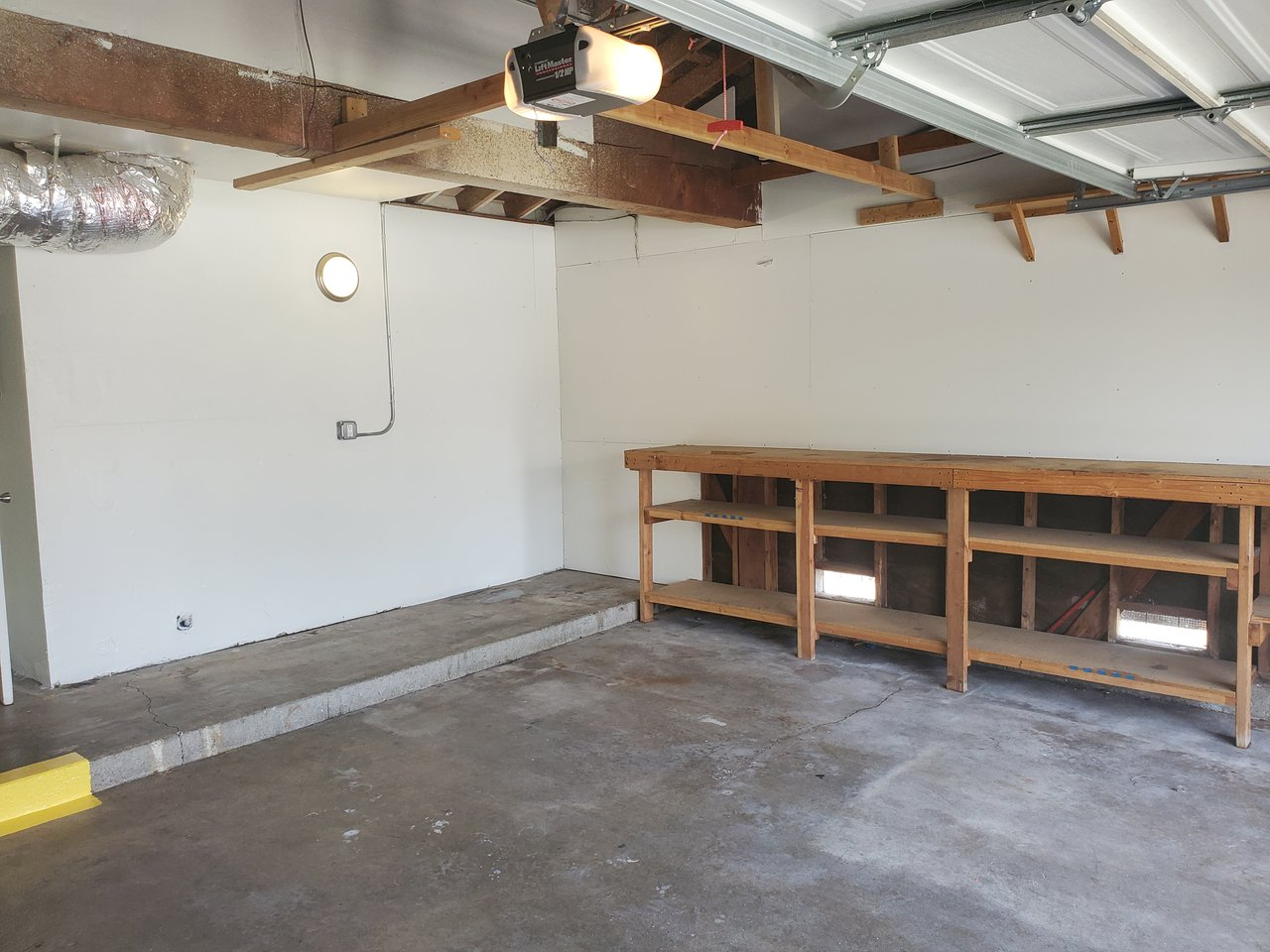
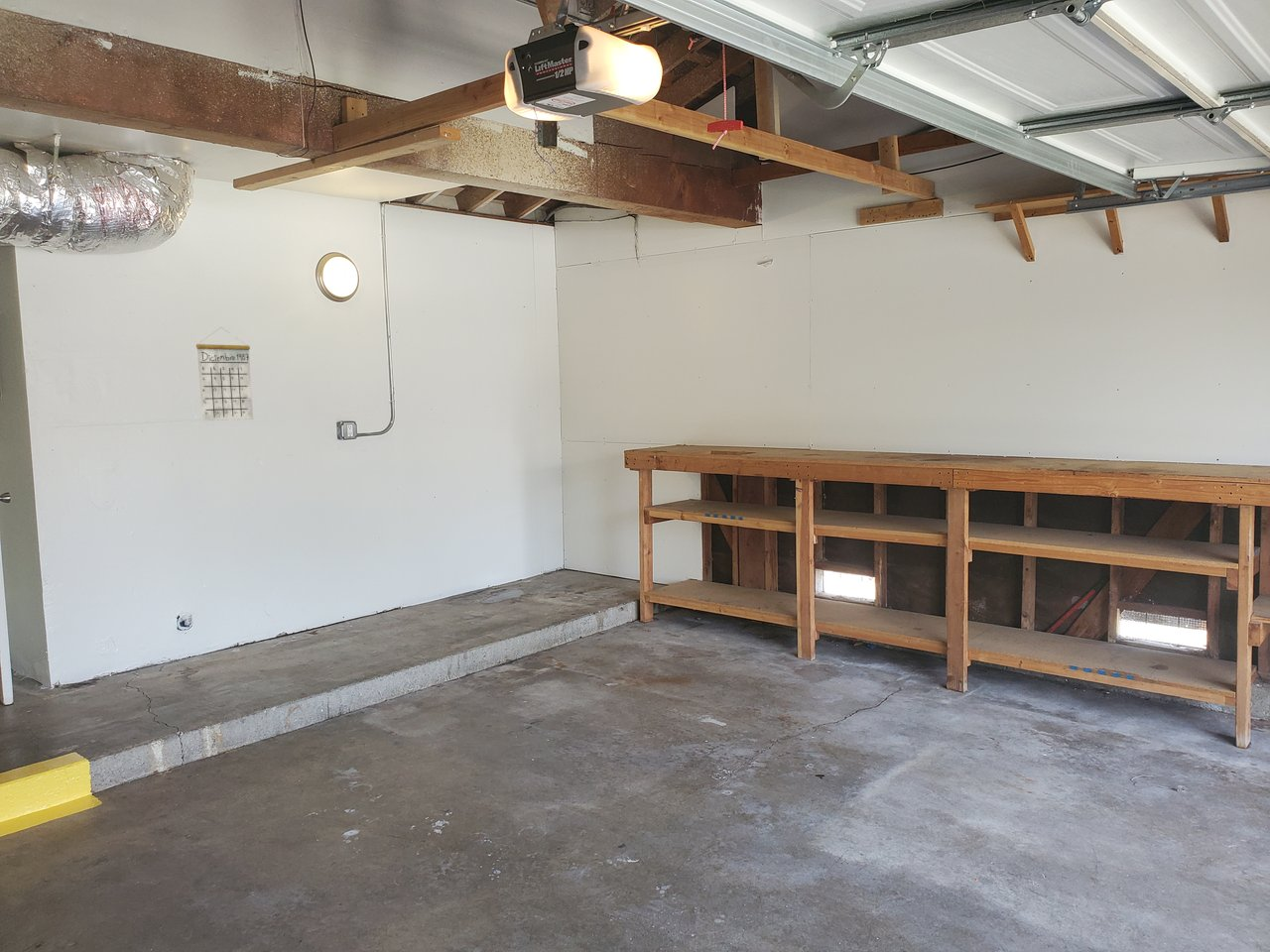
+ calendar (225, 373)
